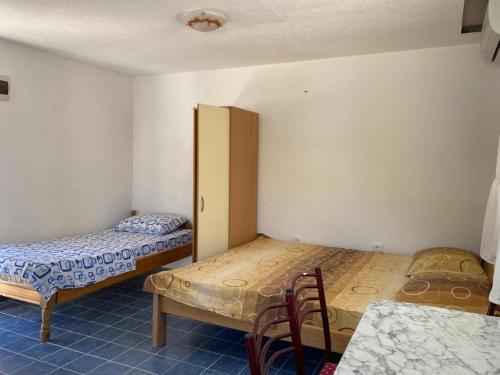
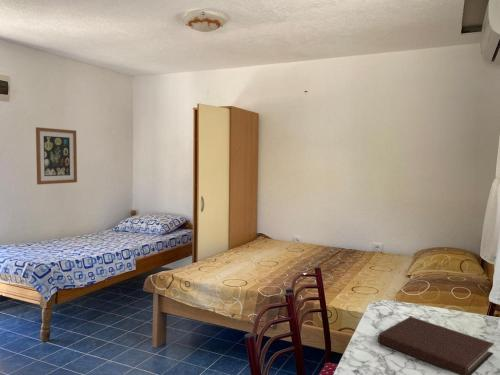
+ notebook (434, 343)
+ wall art (57, 156)
